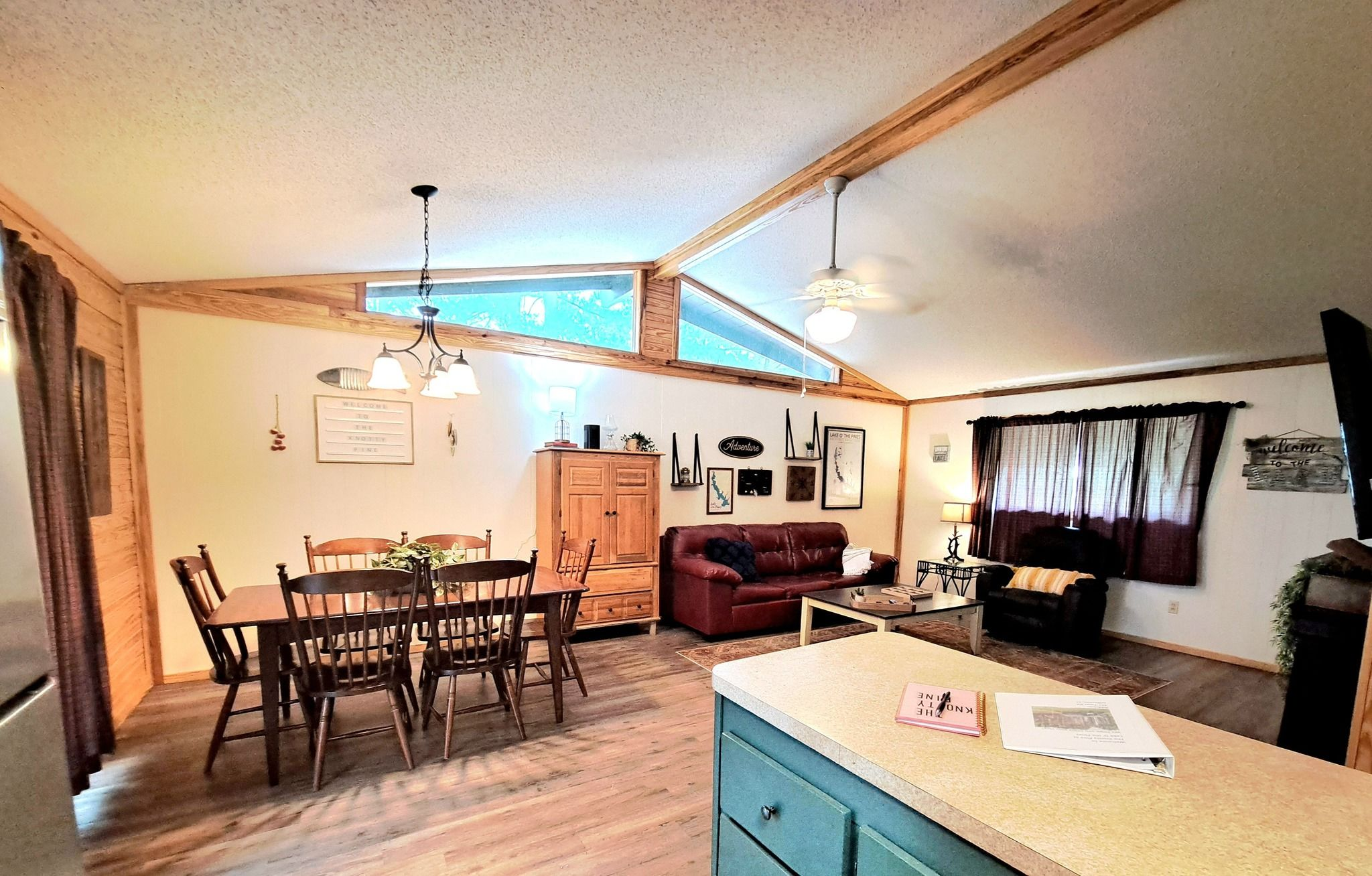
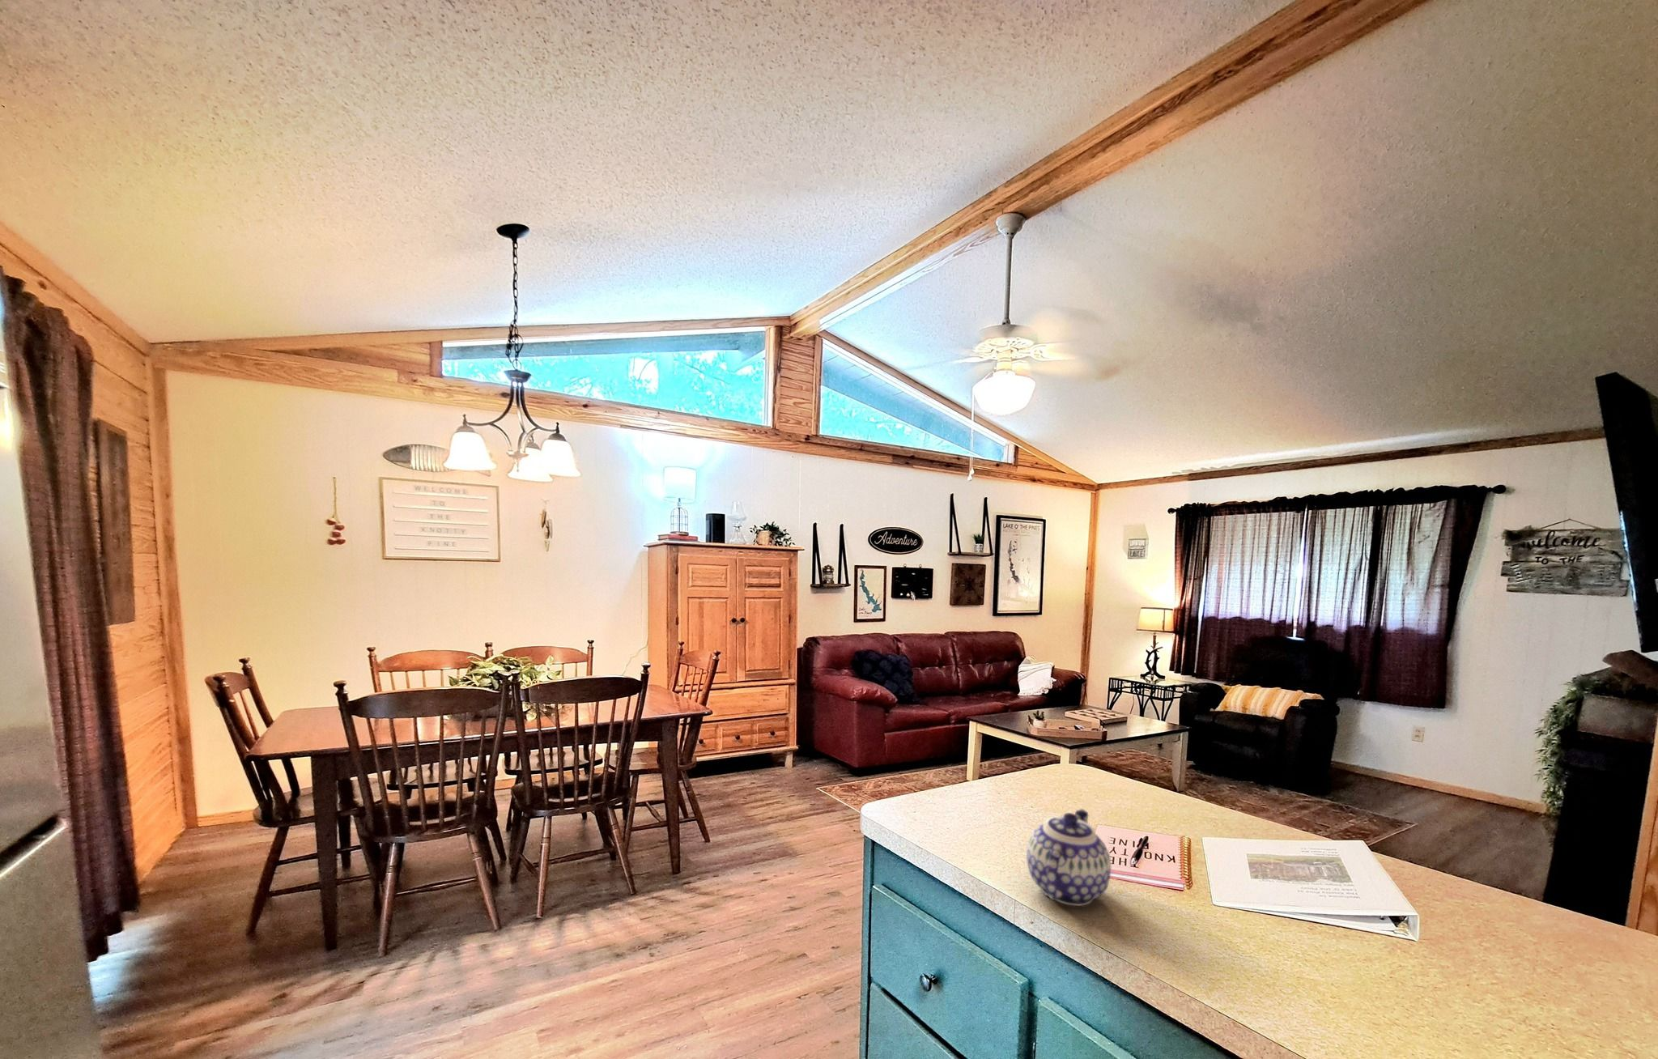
+ teapot (1068, 852)
